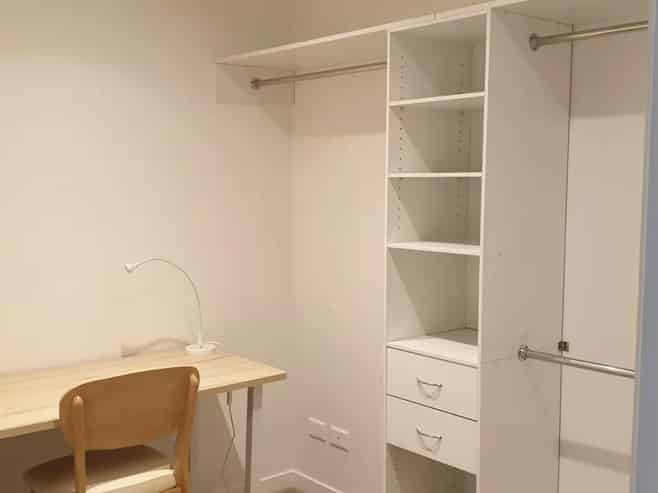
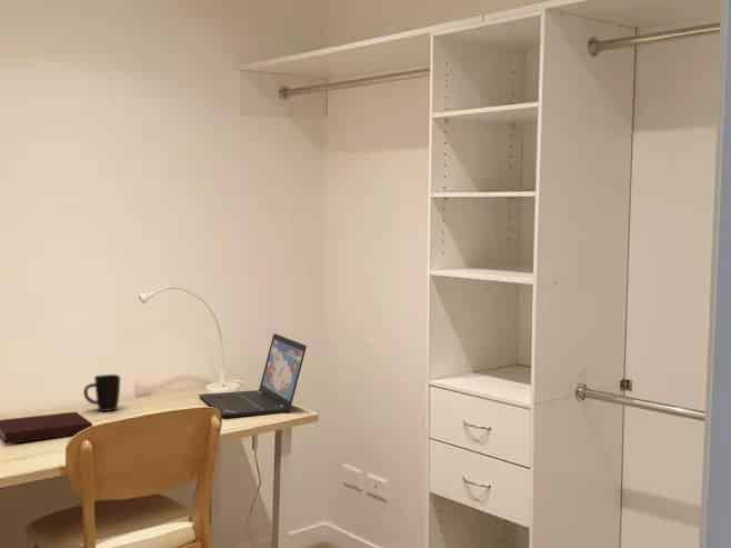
+ notebook (42, 427)
+ mug (103, 393)
+ laptop (262, 376)
